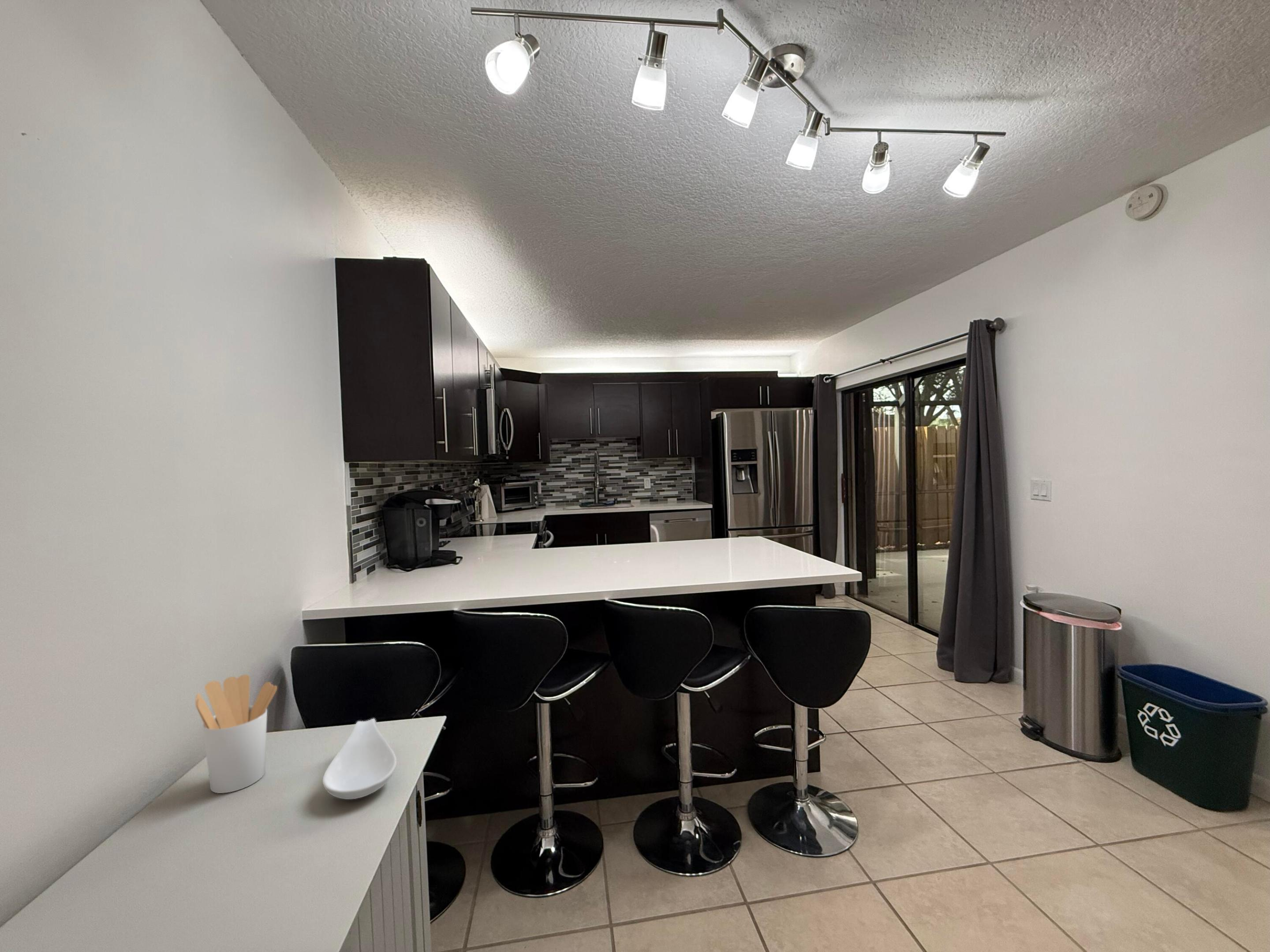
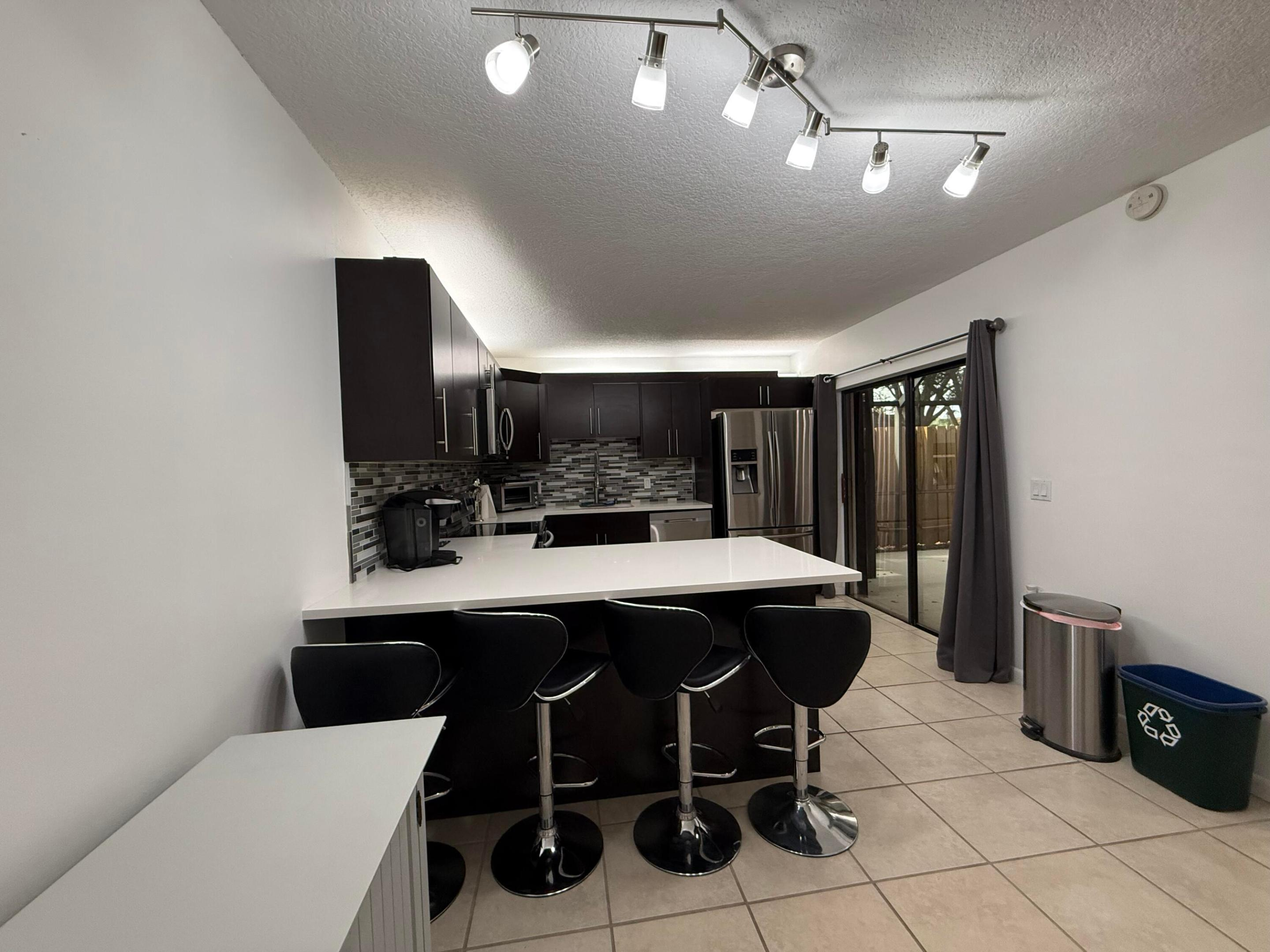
- utensil holder (234, 729)
- spoon rest (362, 754)
